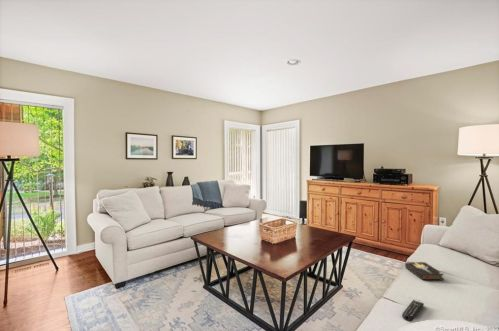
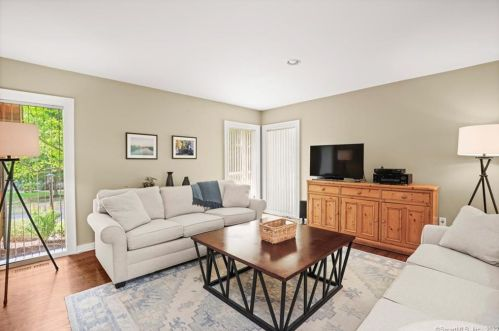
- hardback book (423, 270)
- remote control (413, 309)
